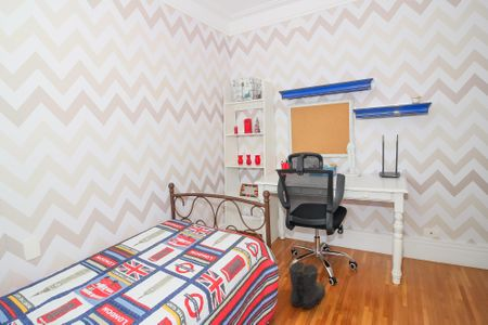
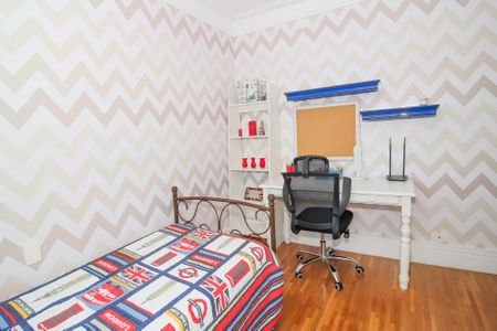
- boots (307, 280)
